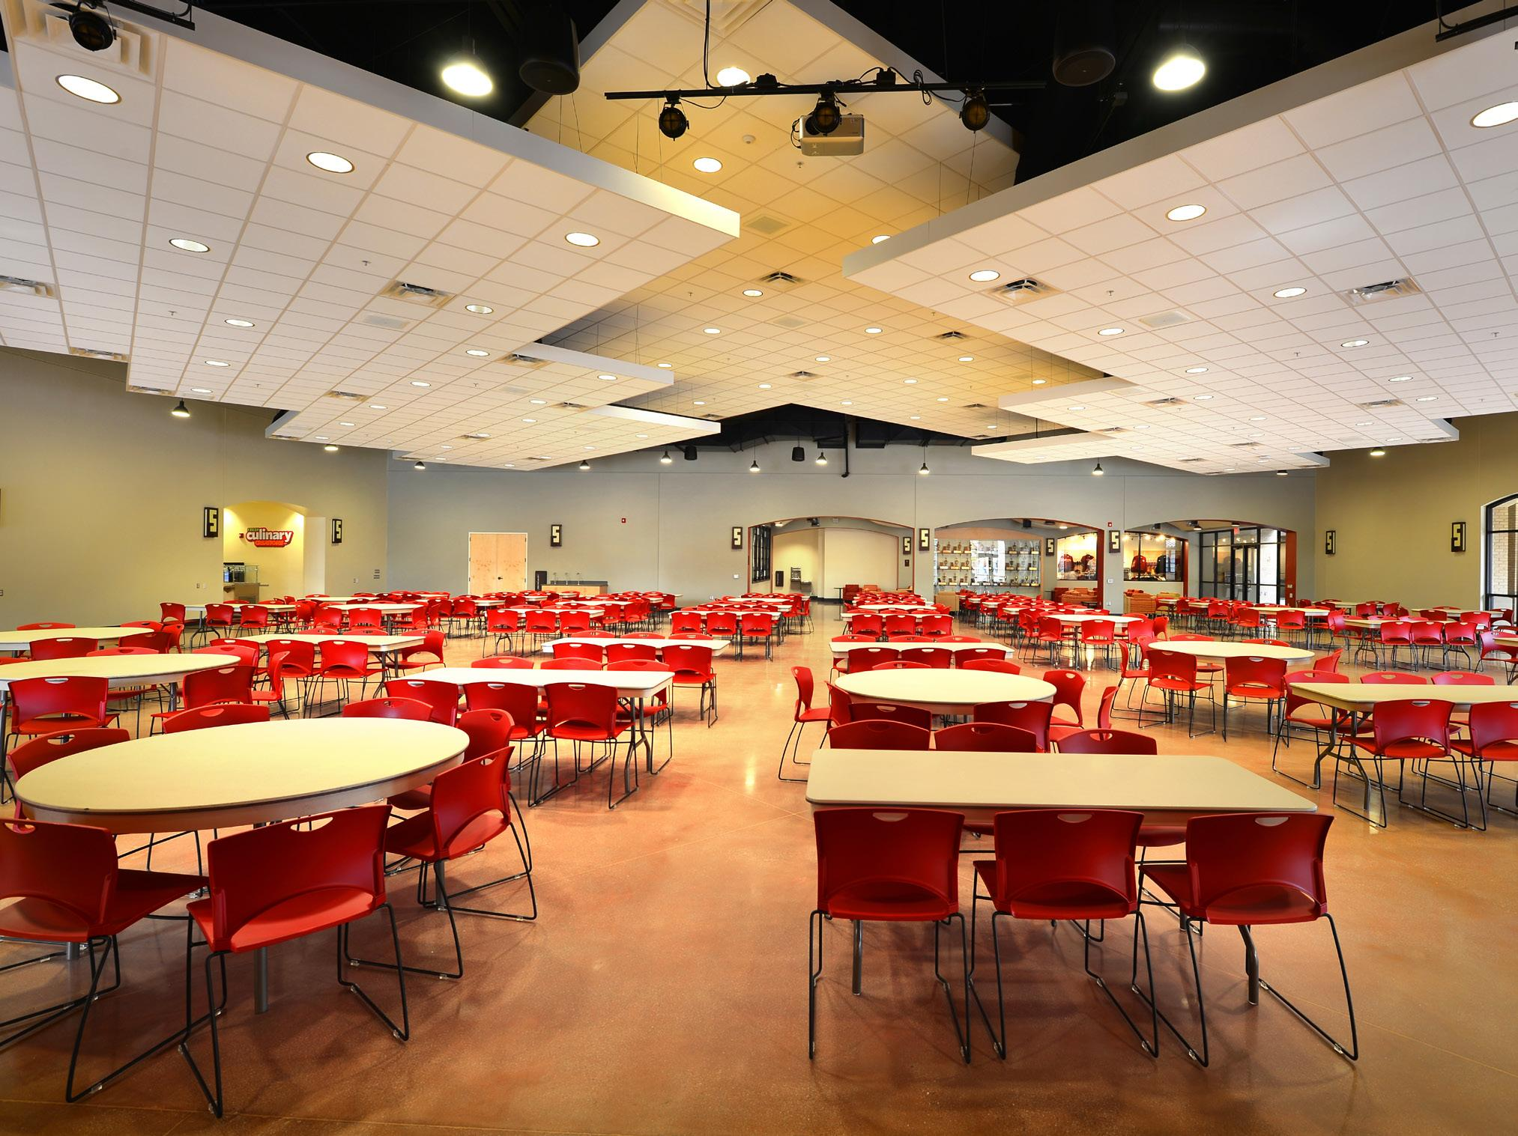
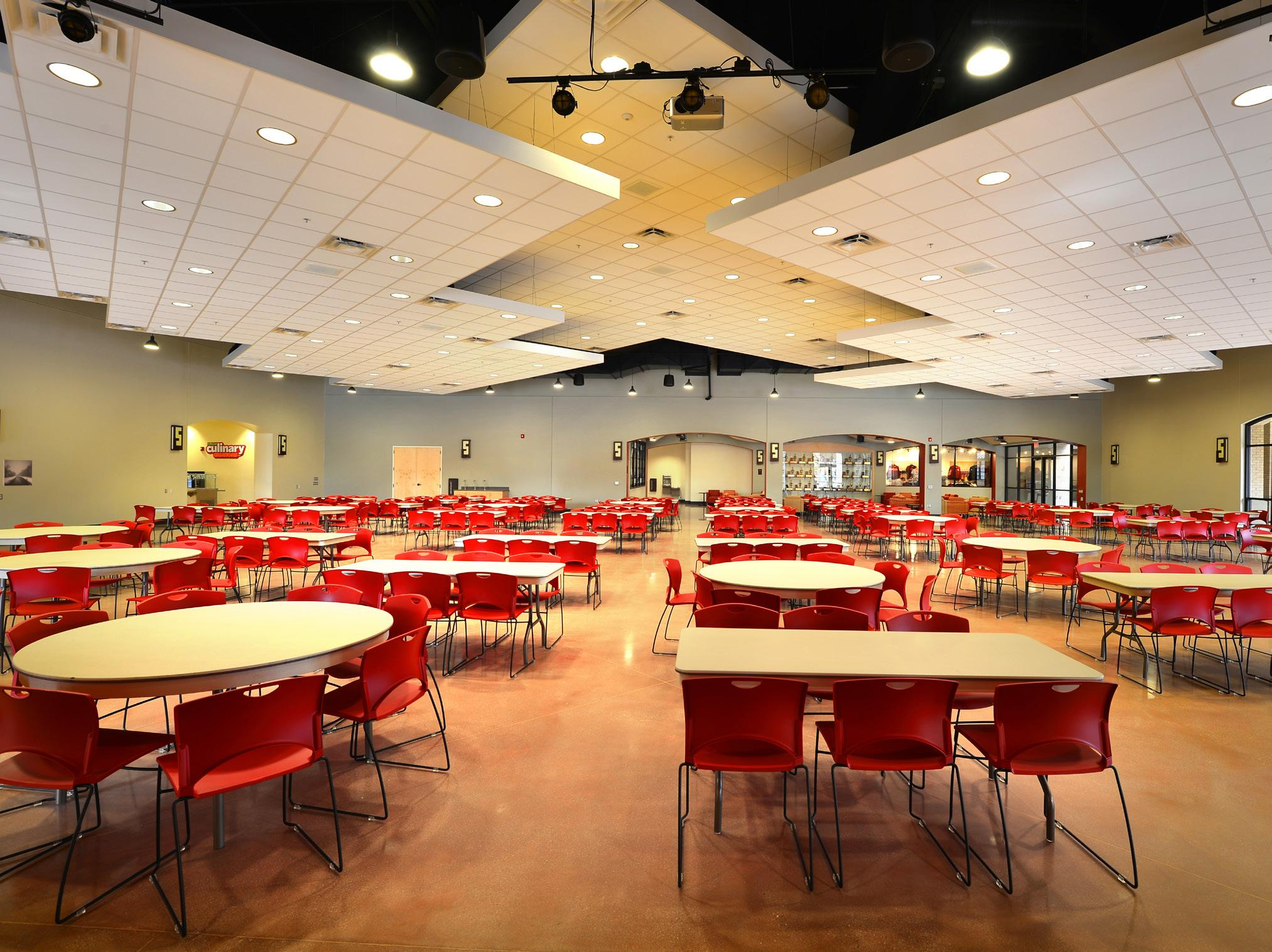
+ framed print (18, 473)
